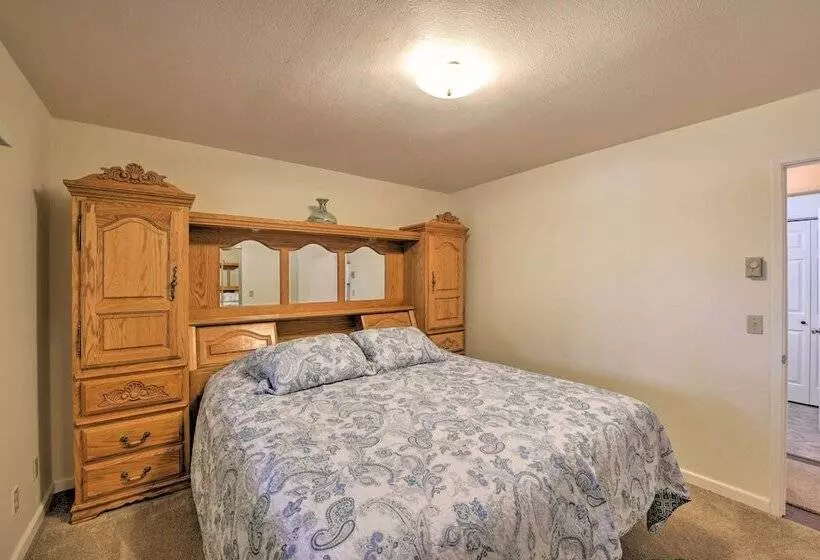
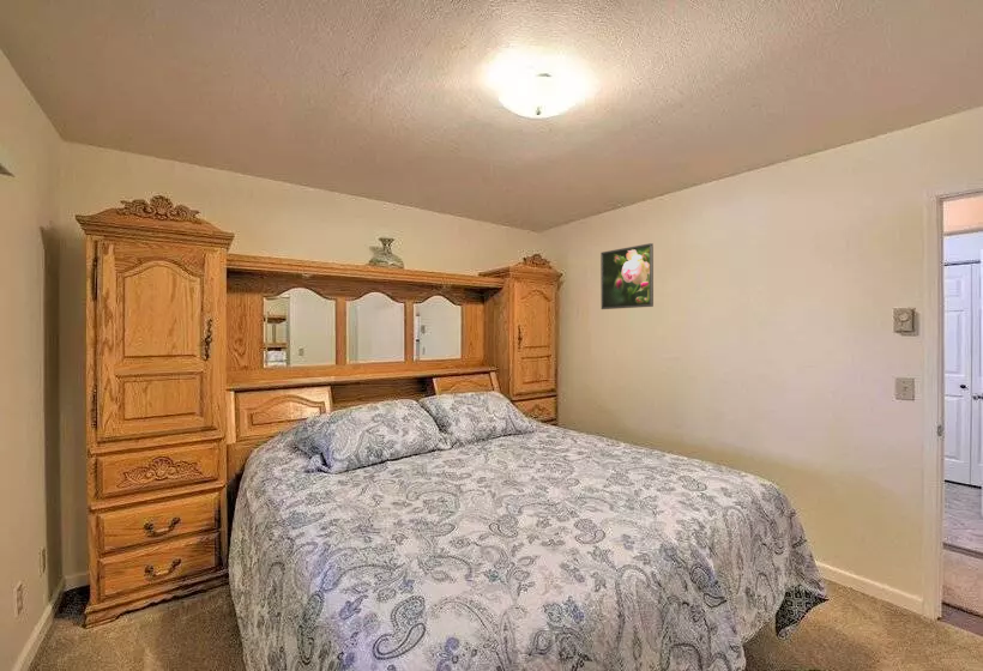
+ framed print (626, 278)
